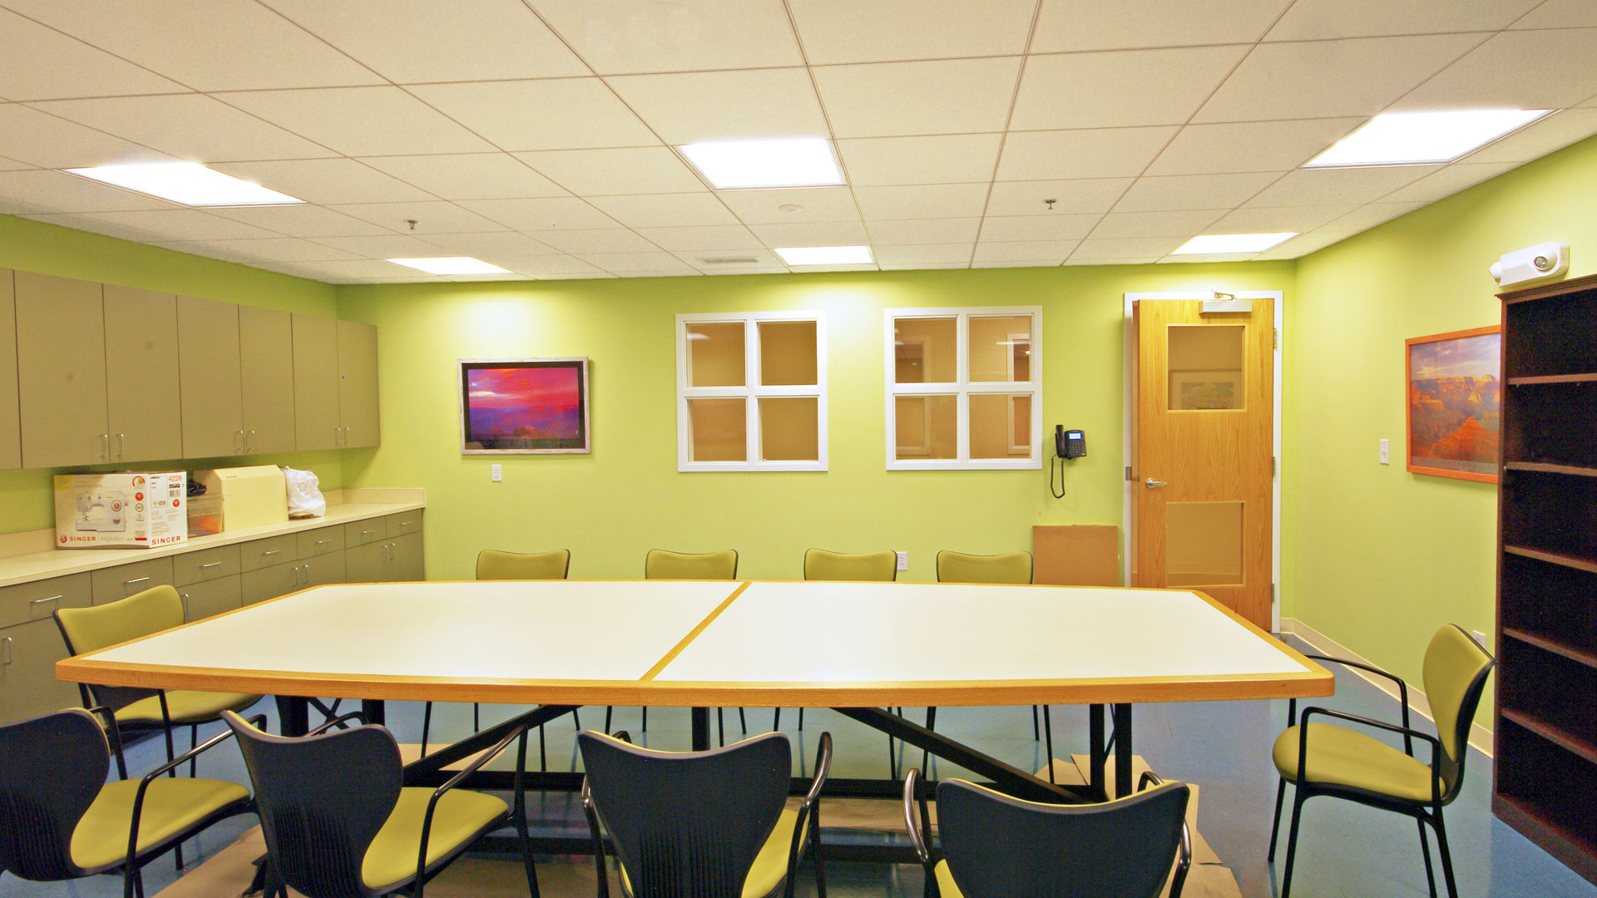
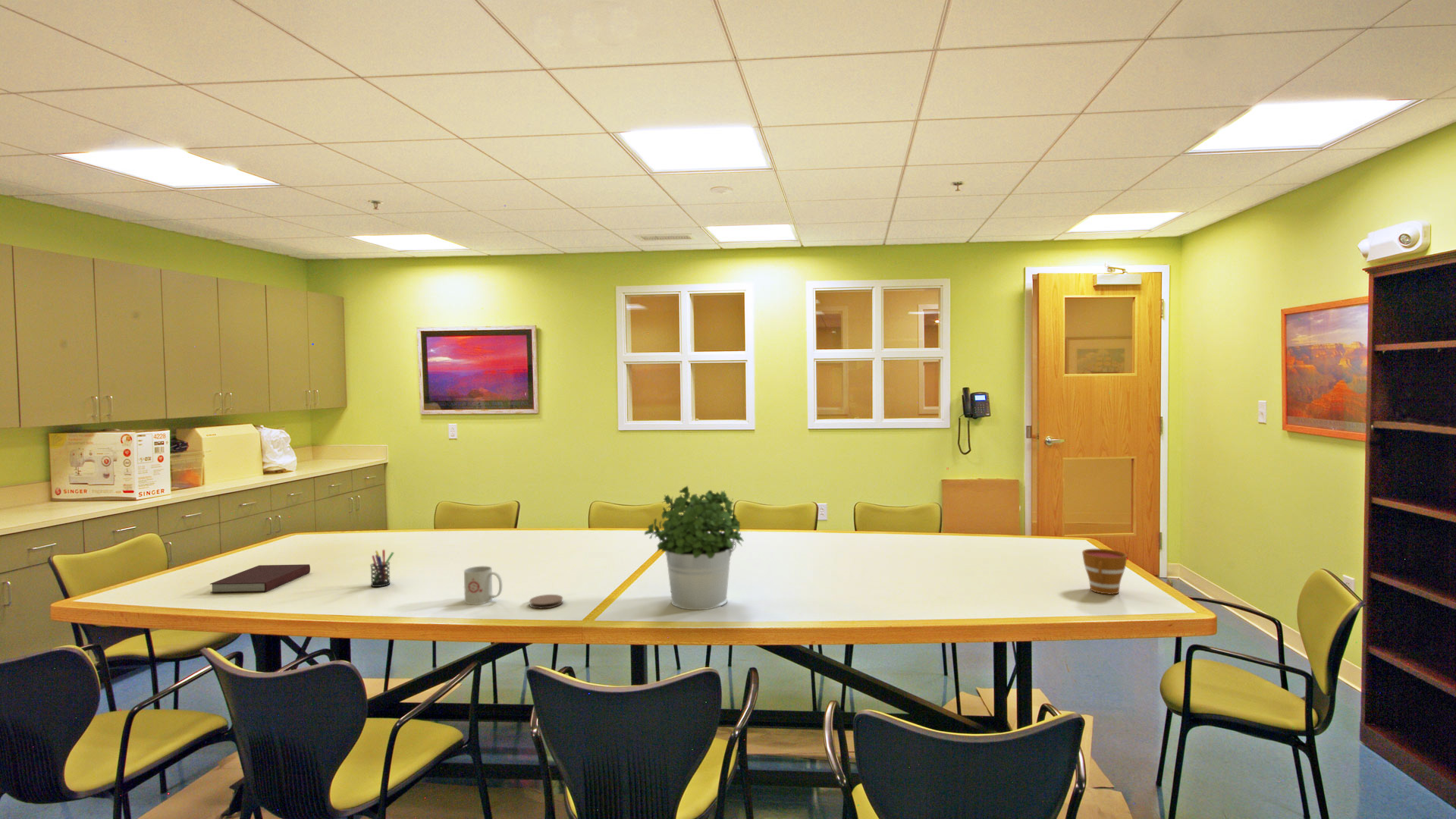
+ pen holder (382, 566)
+ potted plant (695, 544)
+ mug (483, 585)
+ coaster (546, 601)
+ notebook (262, 578)
+ cup (1104, 573)
